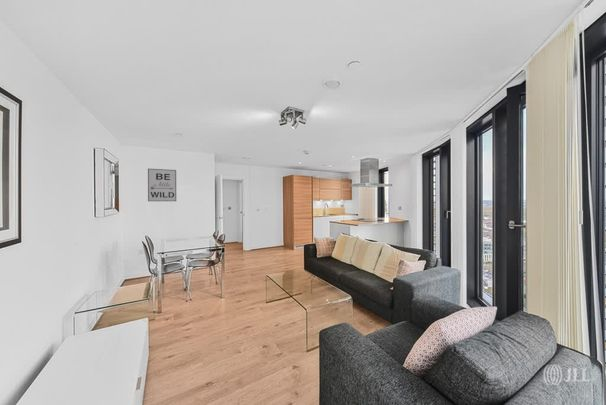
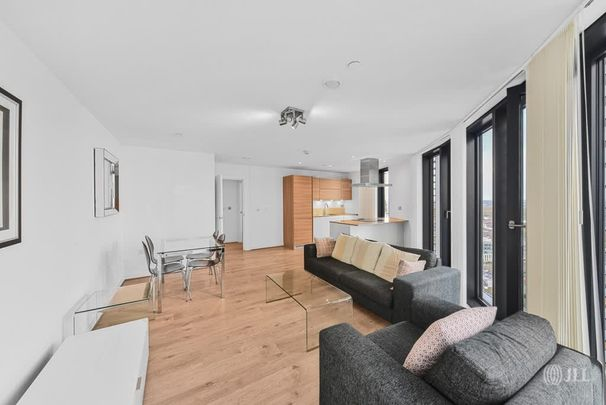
- wall art (162, 185)
